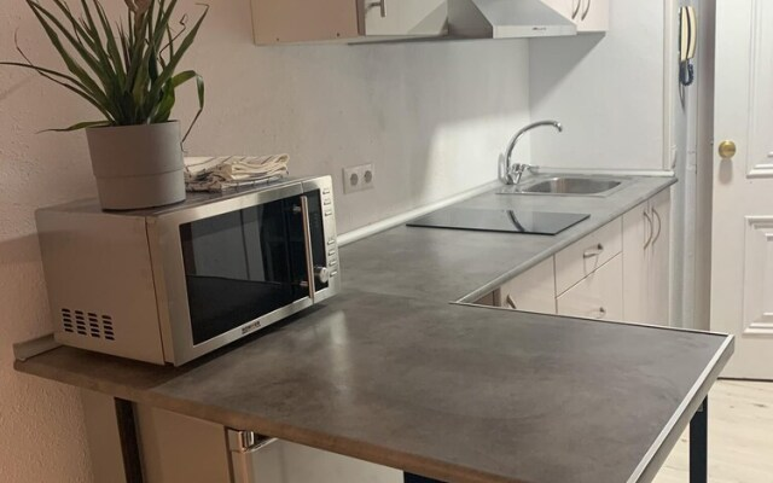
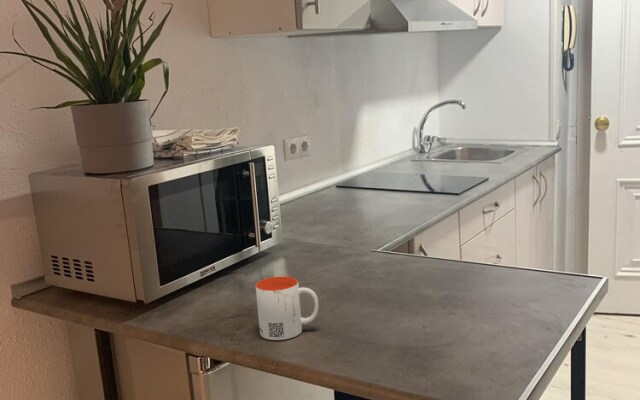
+ mug (288, 306)
